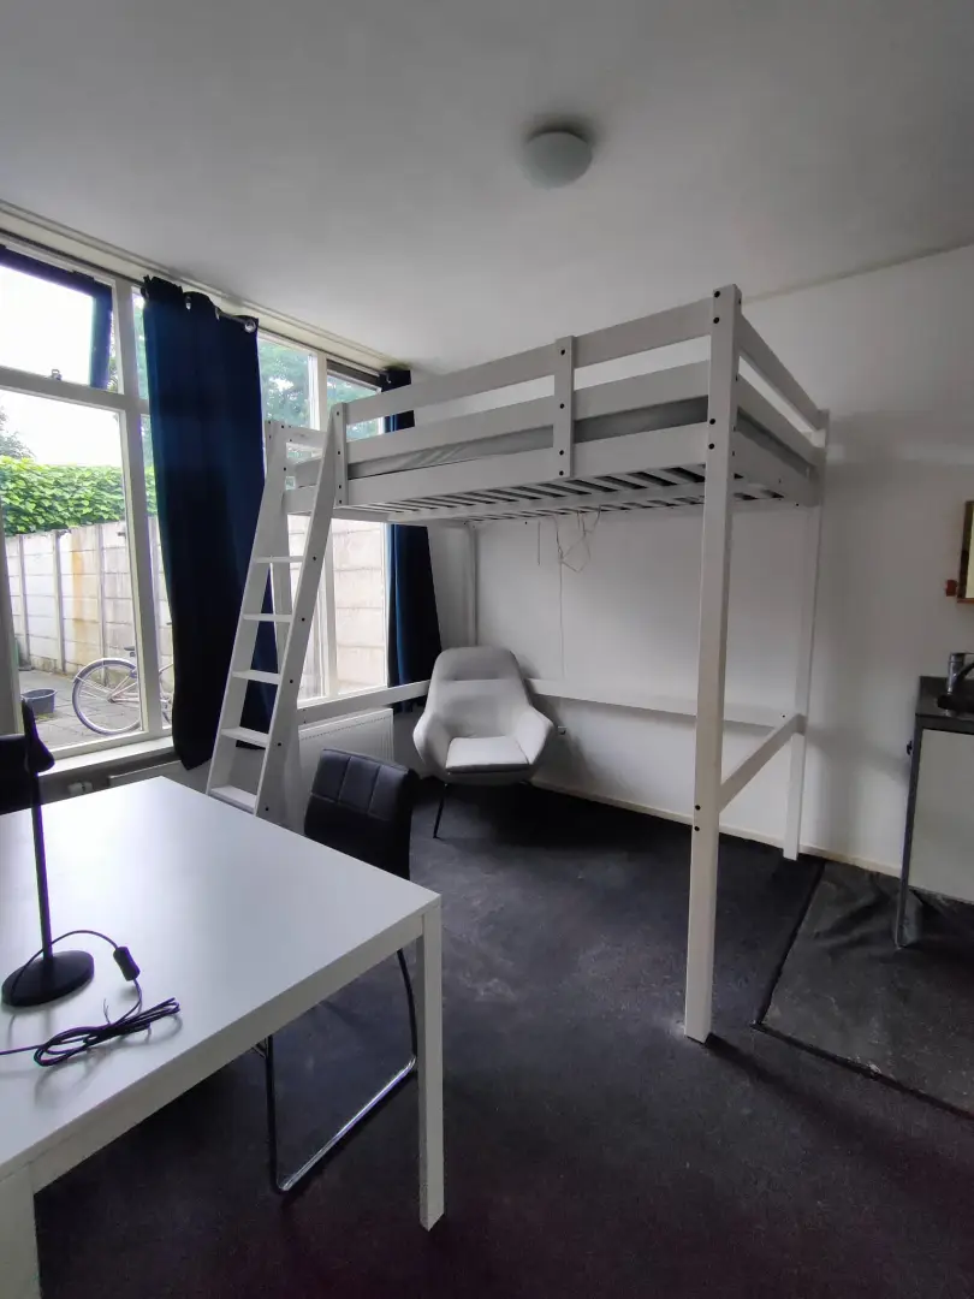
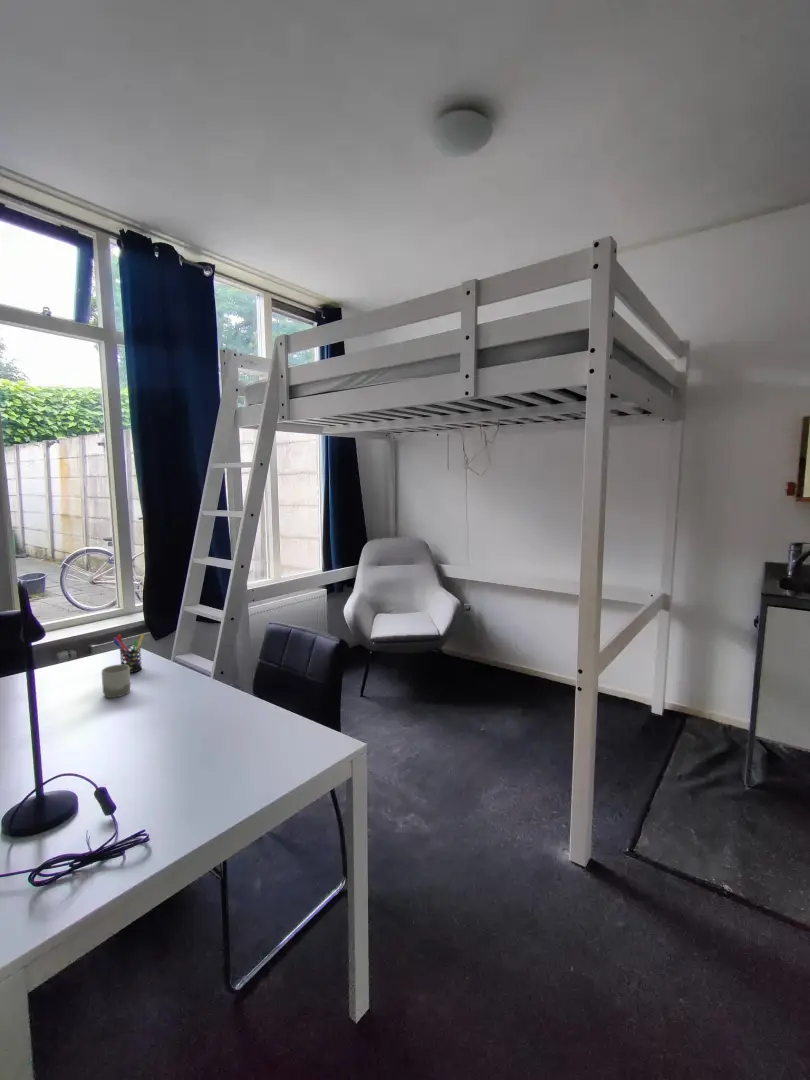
+ pen holder (130, 651)
+ cup (115, 679)
